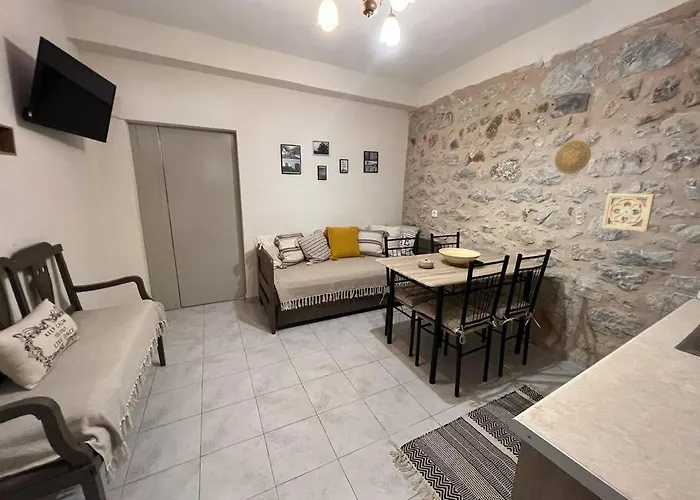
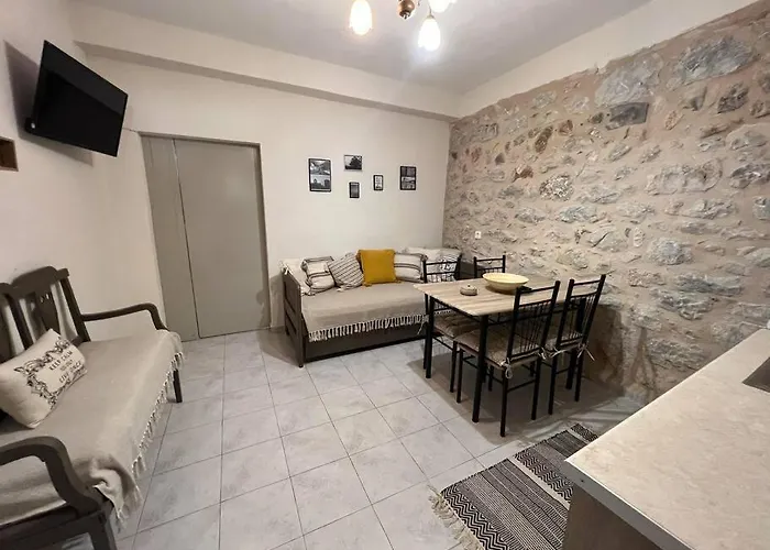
- wall ornament (627, 212)
- decorative plate (571, 157)
